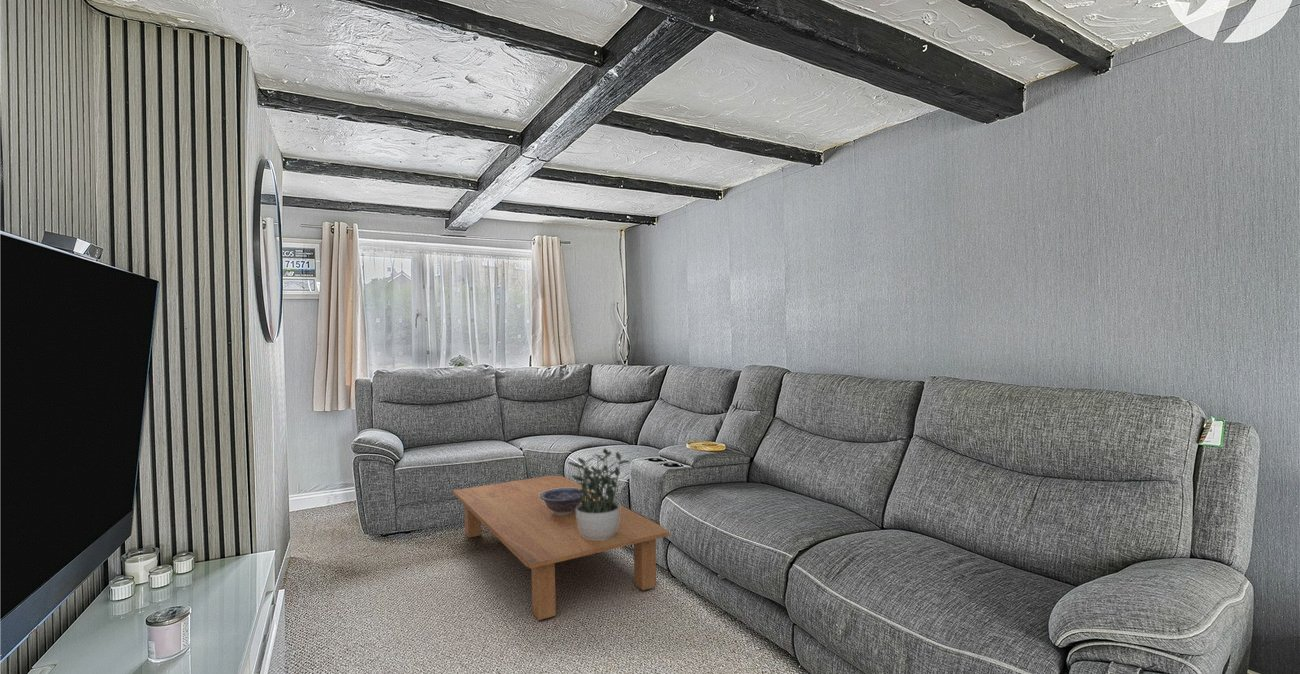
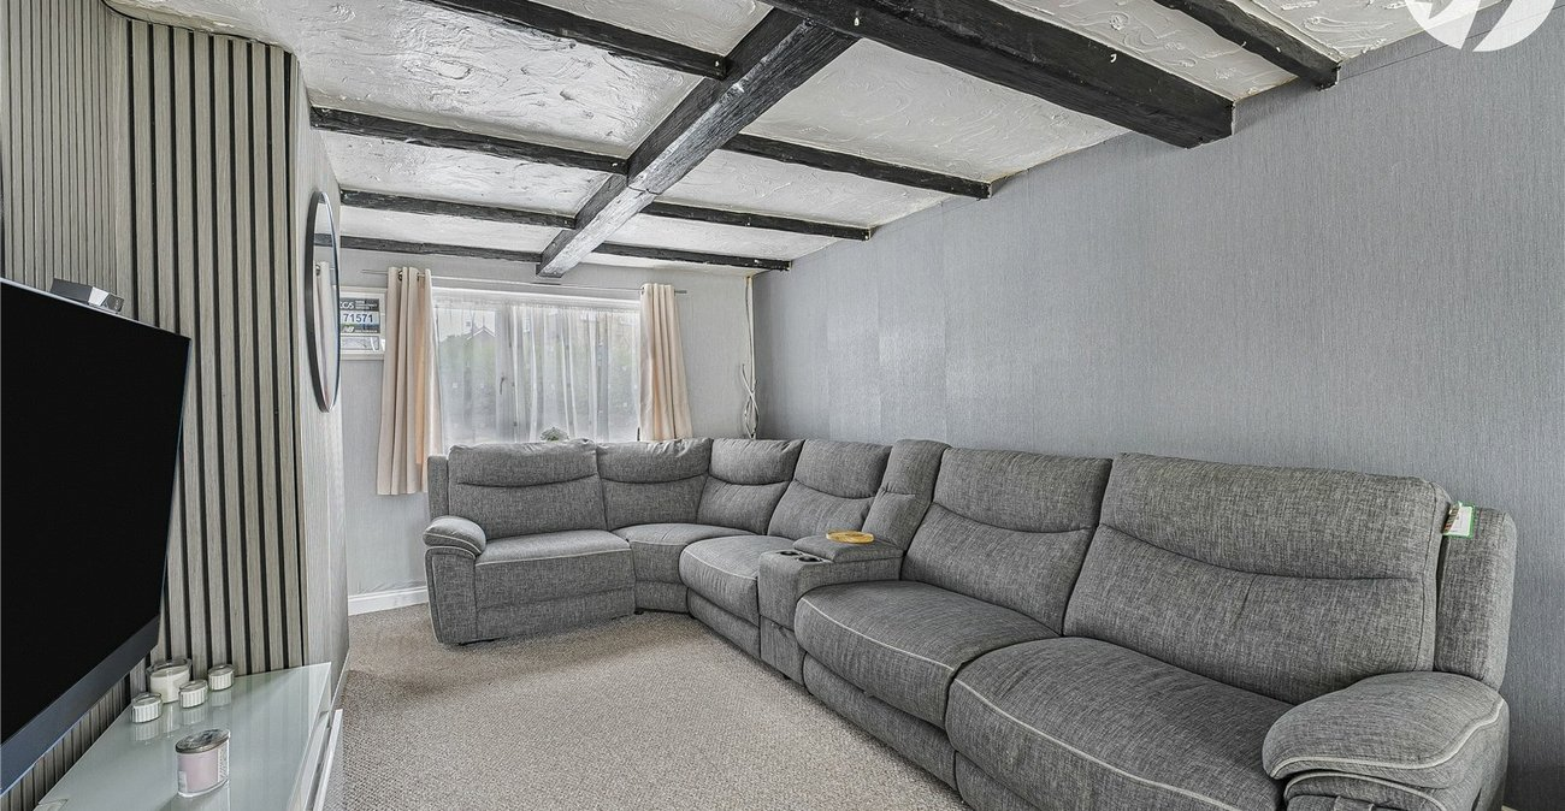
- coffee table (548, 532)
- potted plant (600, 492)
- decorative bowl (563, 502)
